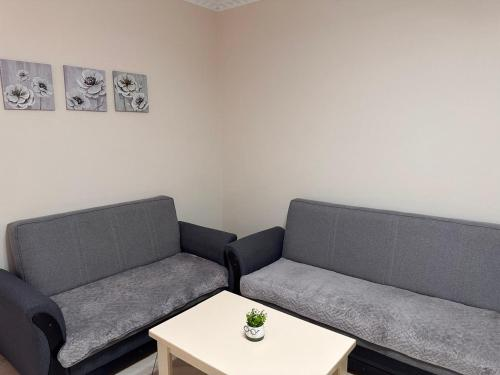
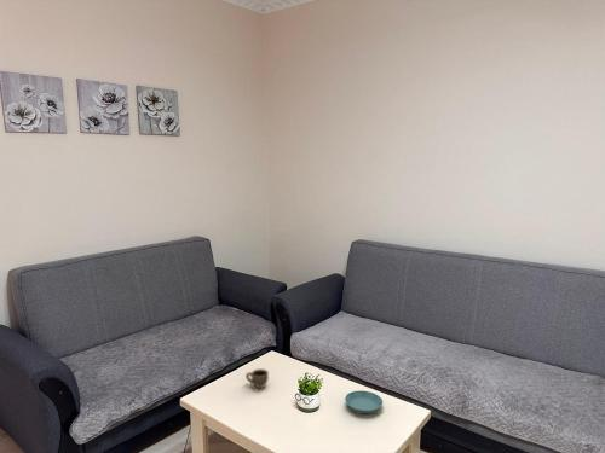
+ saucer (363, 402)
+ cup (257, 378)
